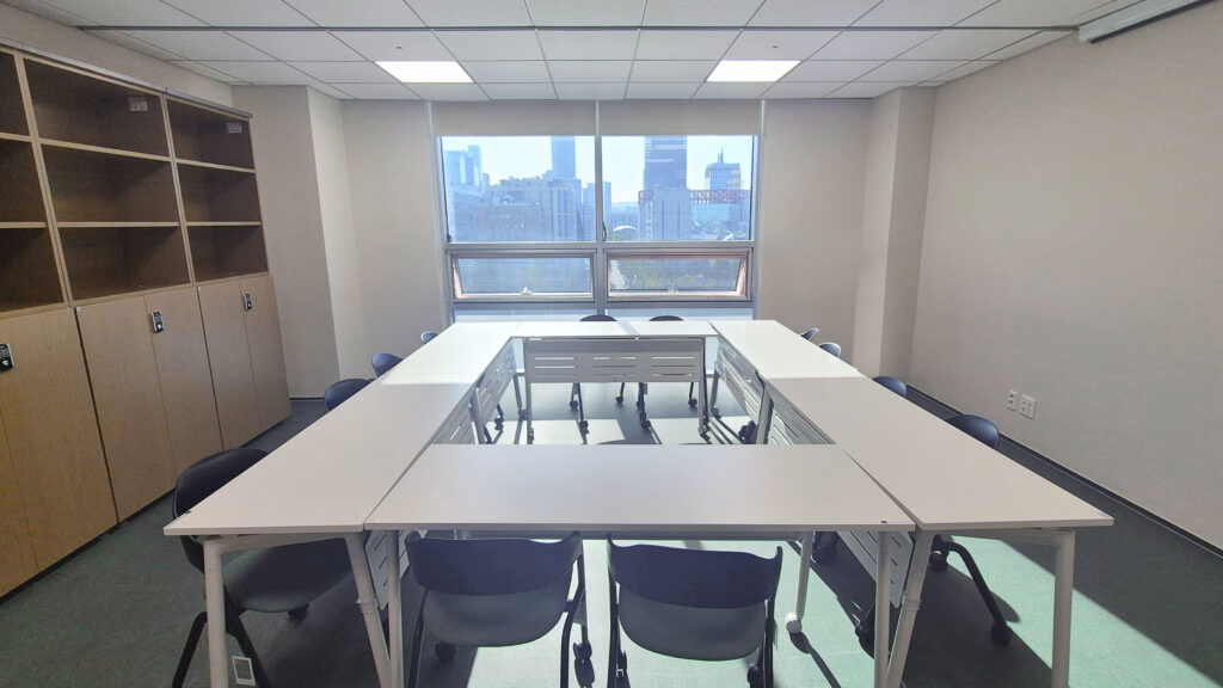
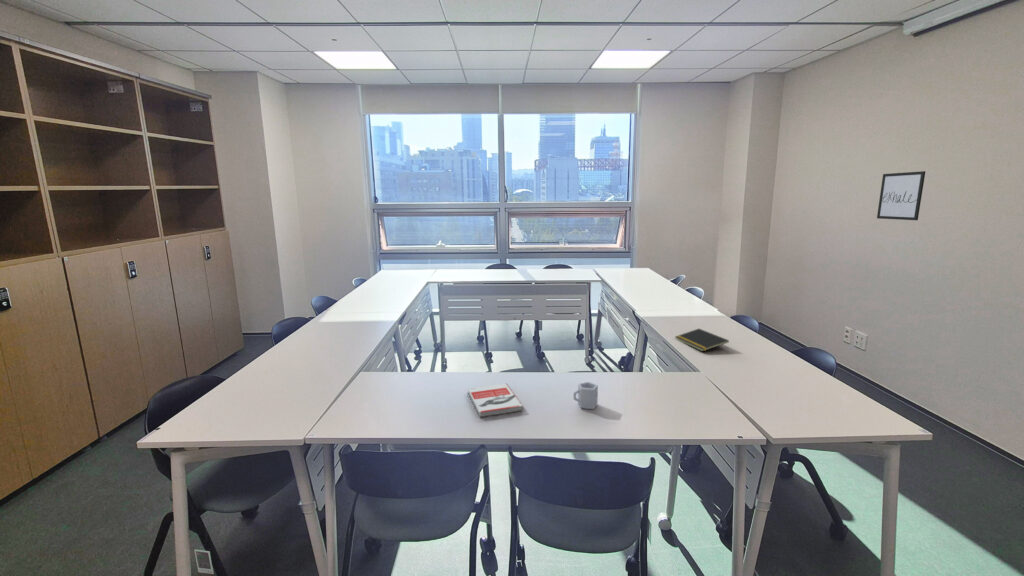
+ notepad (700, 339)
+ cup (585, 395)
+ wall art (899, 196)
+ book (494, 398)
